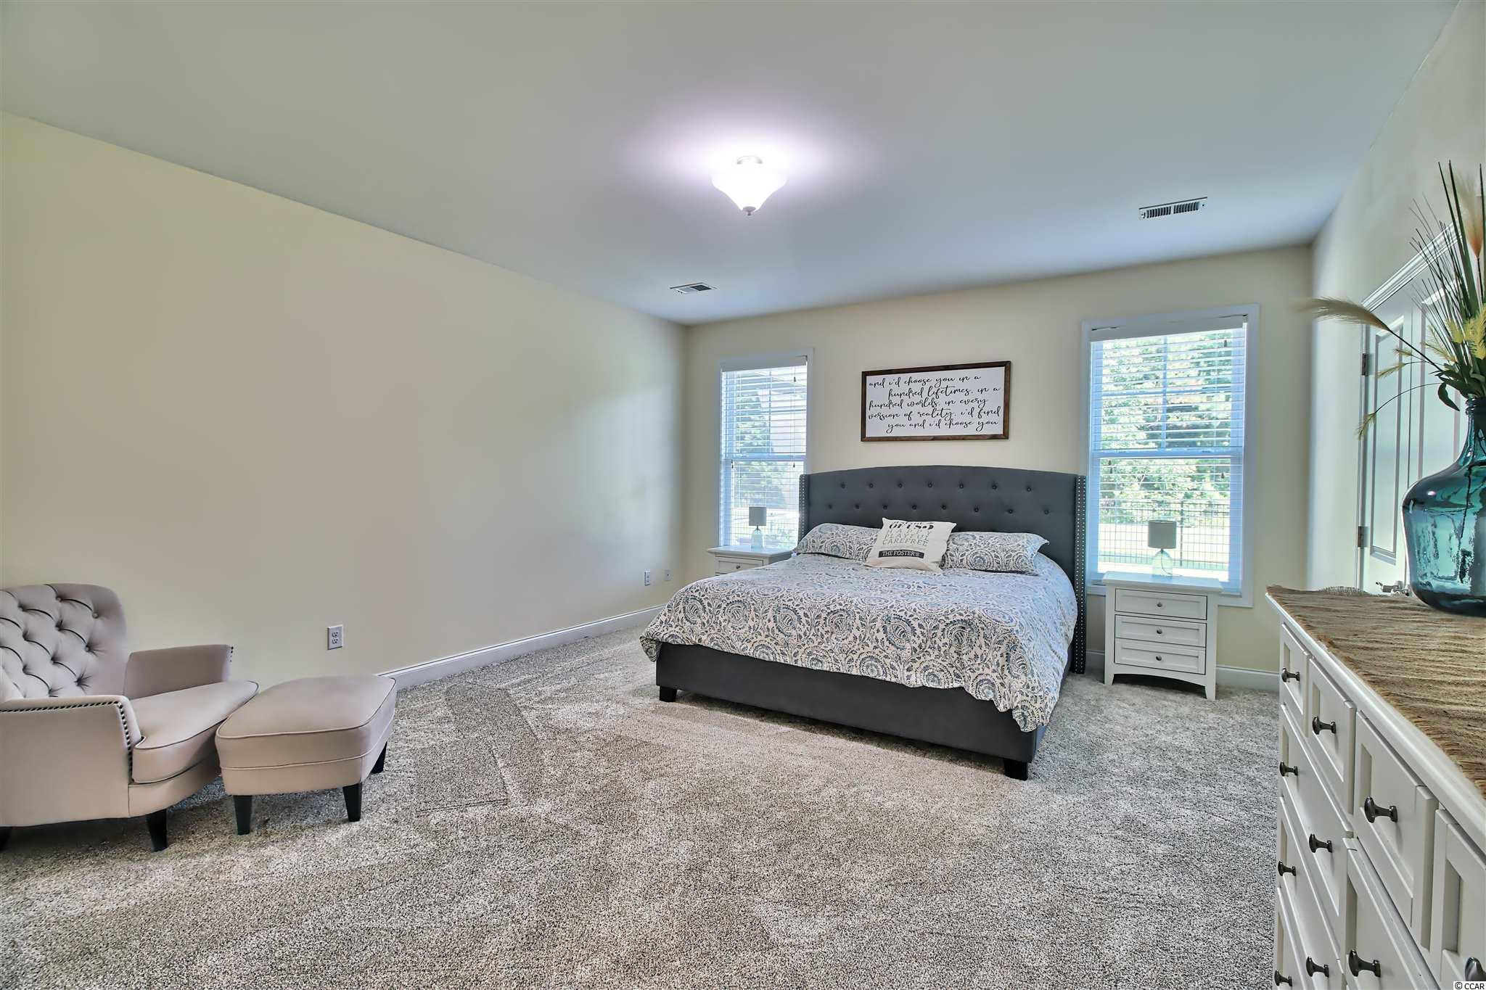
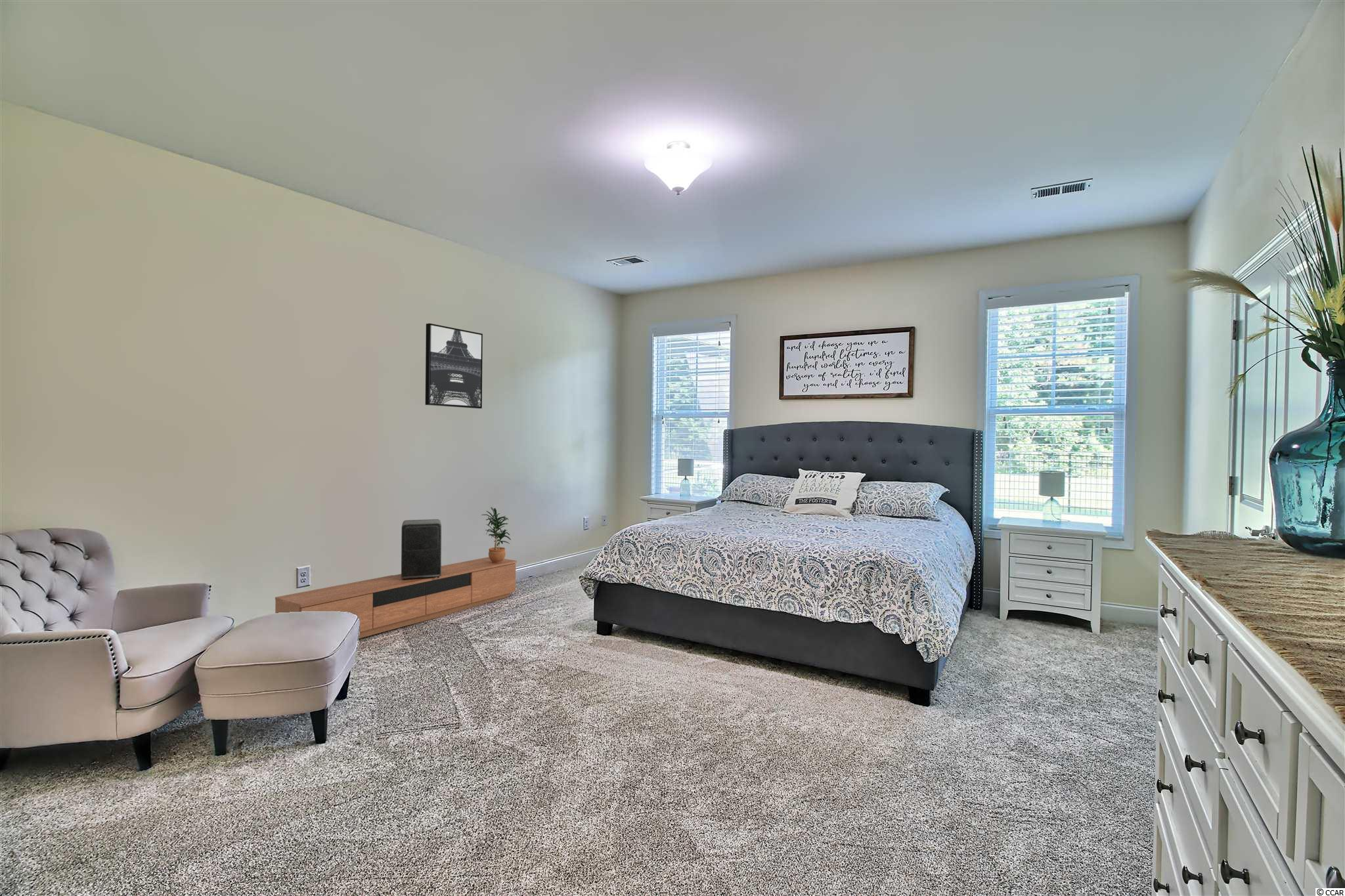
+ speaker (422, 547)
+ media console (412, 597)
+ wall art (455, 368)
+ potted plant (496, 534)
